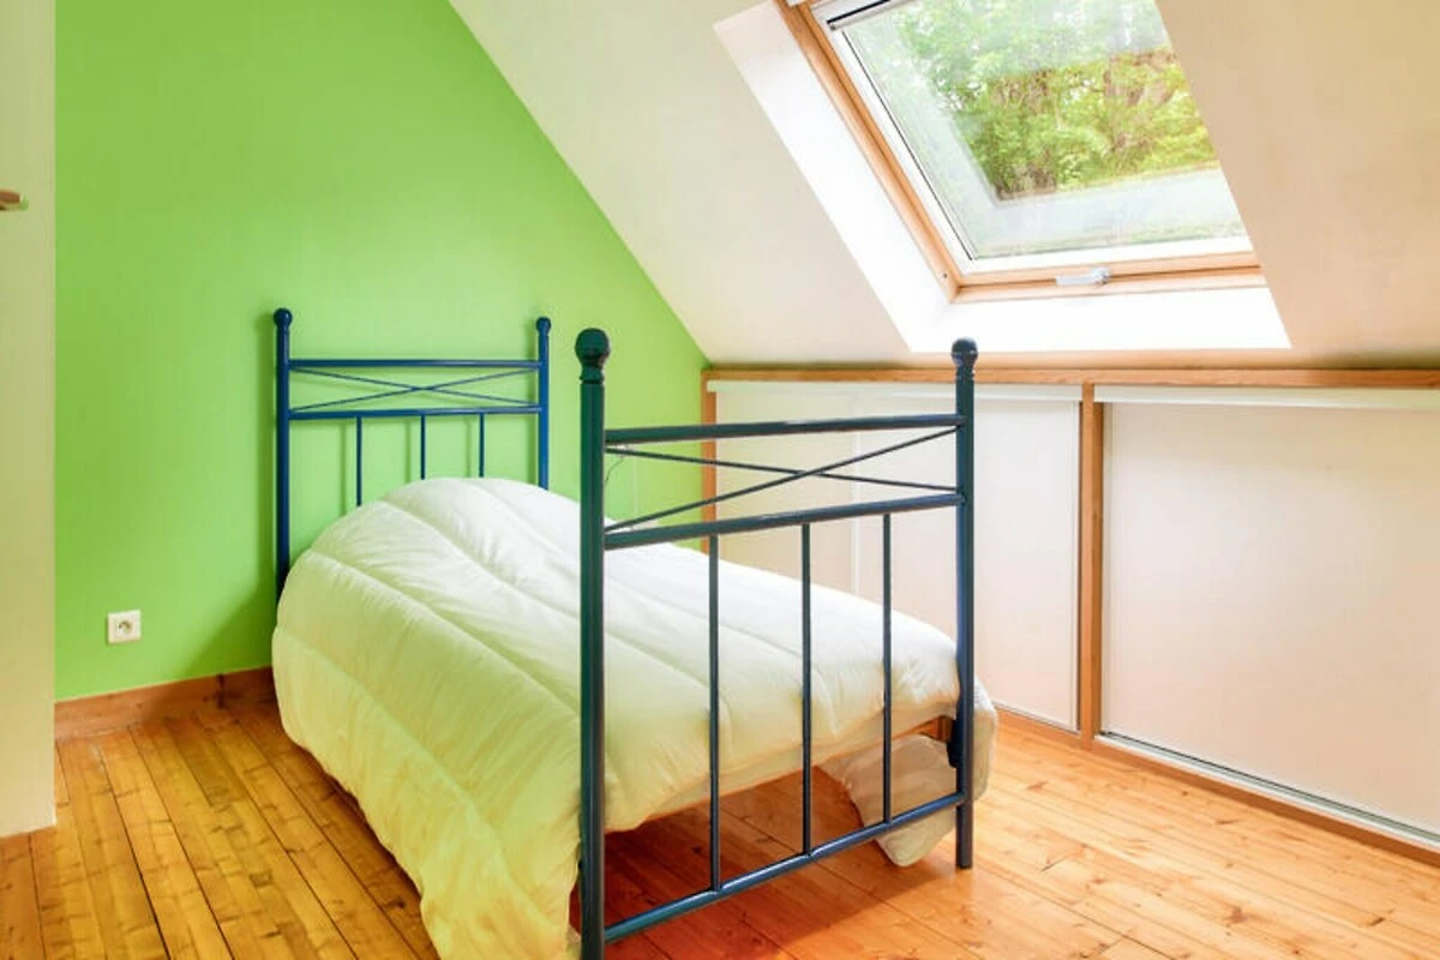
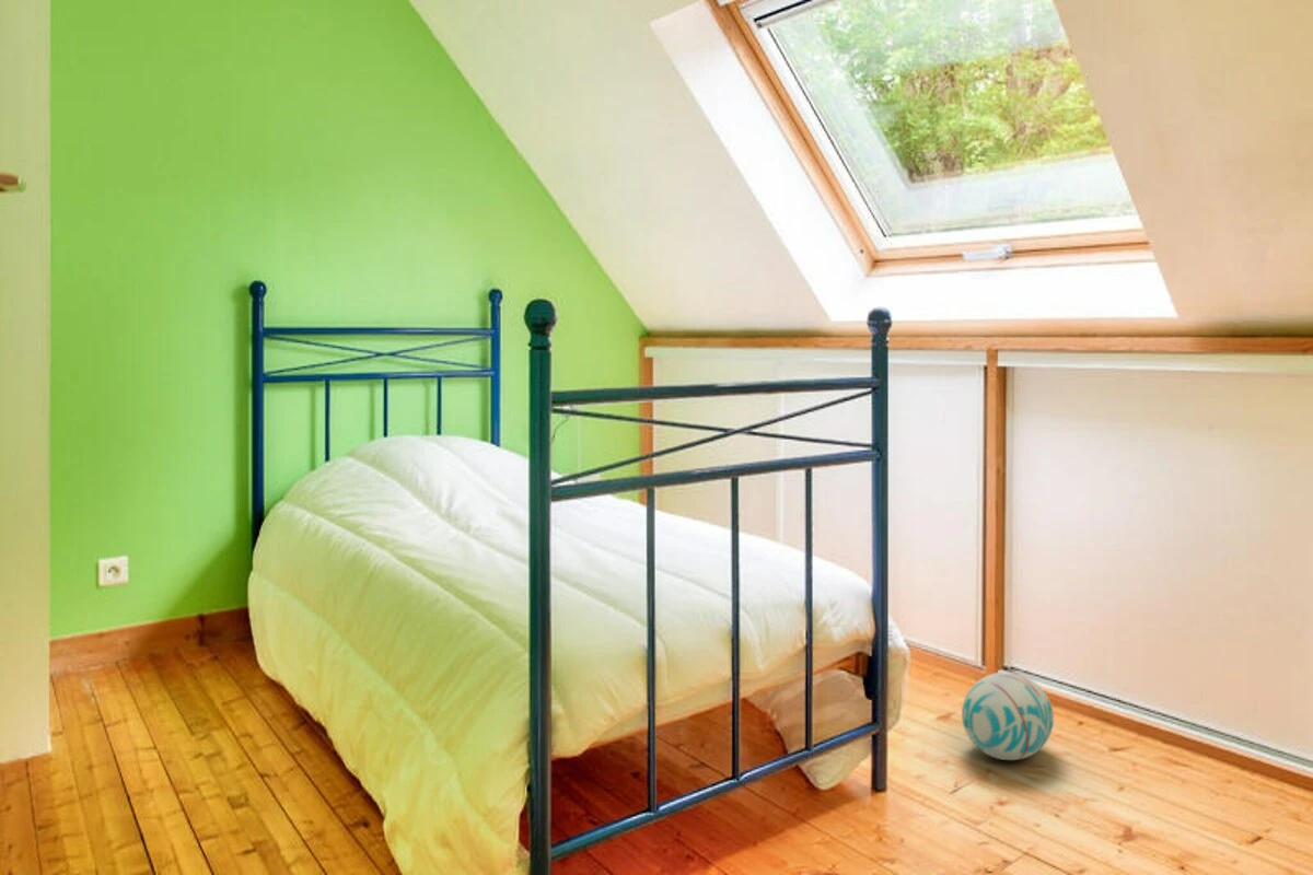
+ ball (1007, 715)
